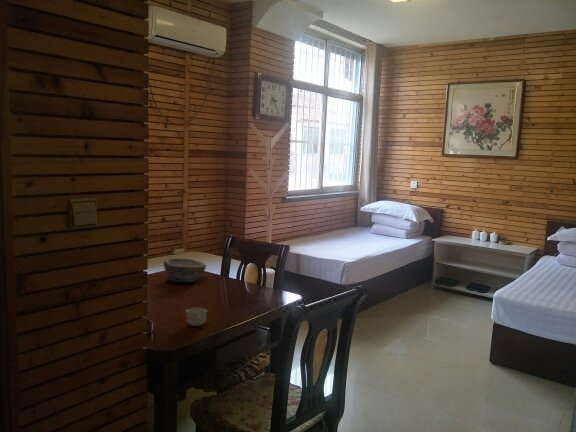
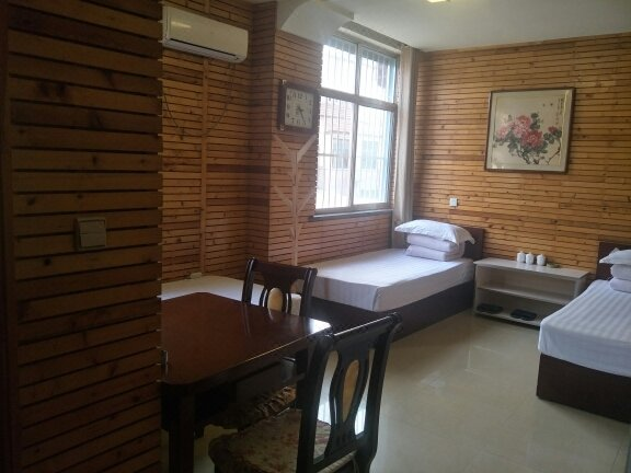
- cup (196, 318)
- bowl (184, 270)
